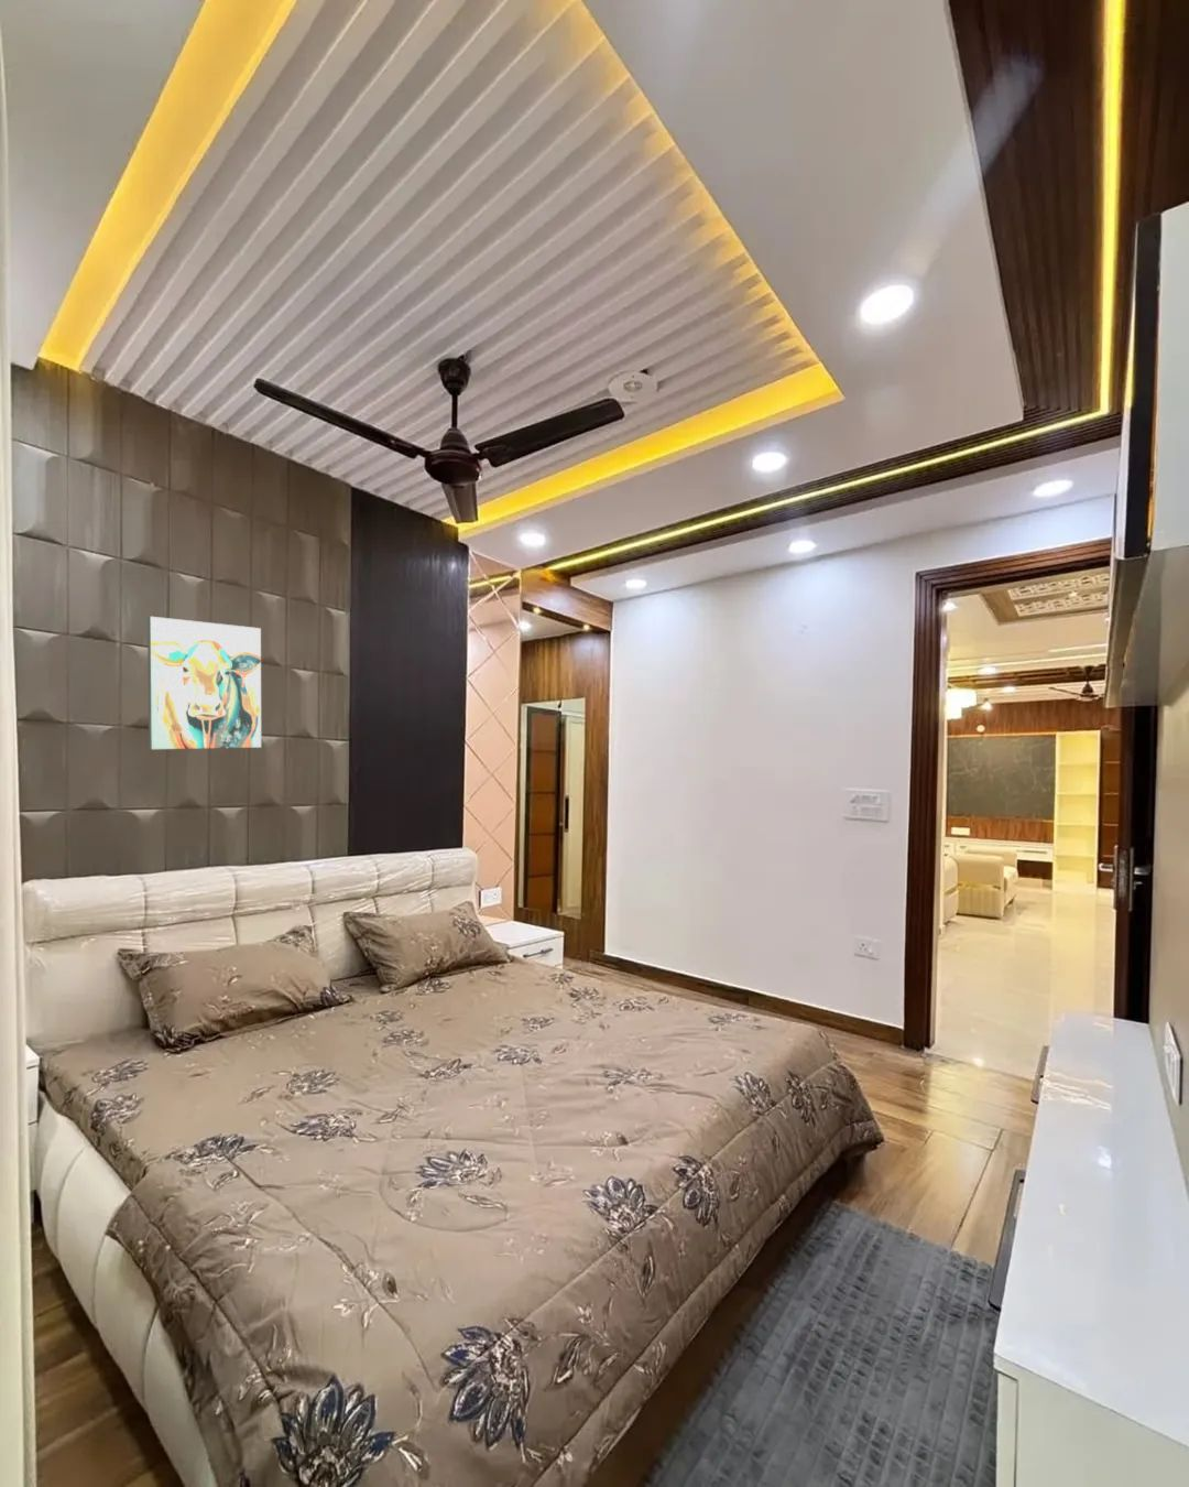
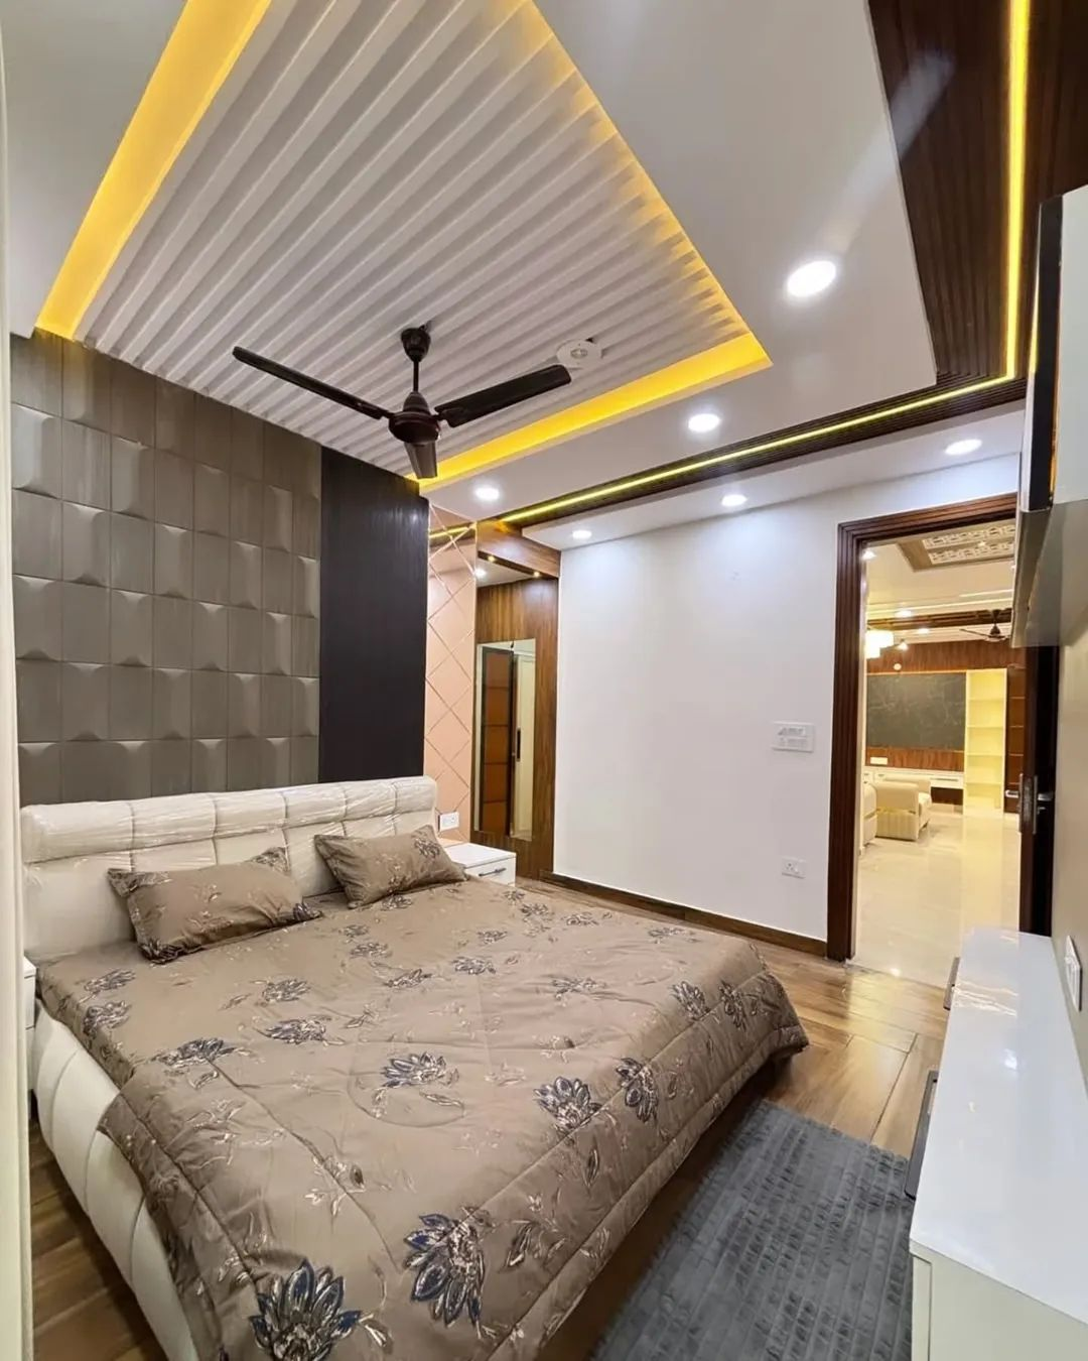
- wall art (207, 685)
